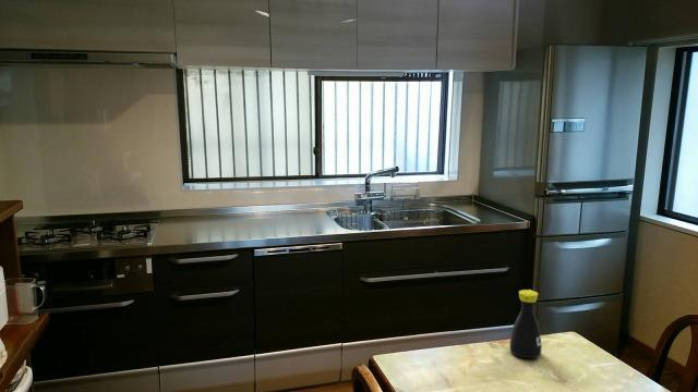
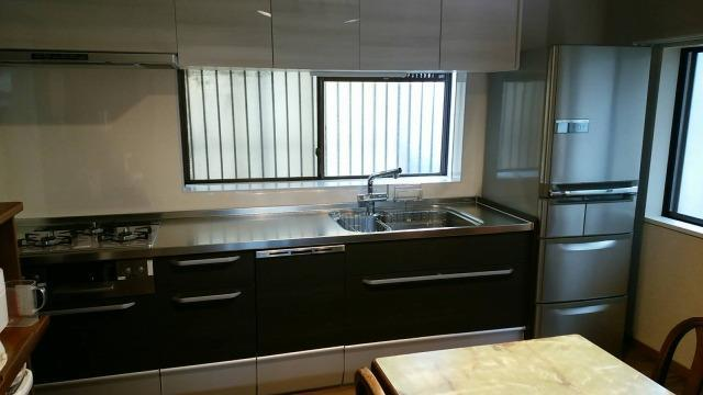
- bottle (527, 322)
